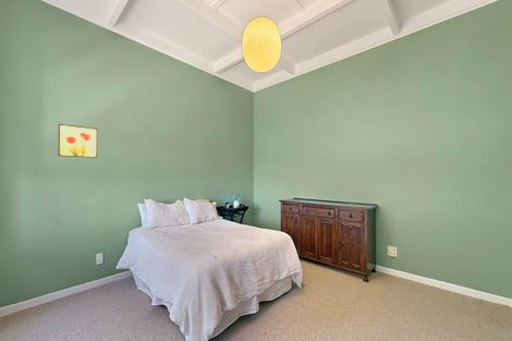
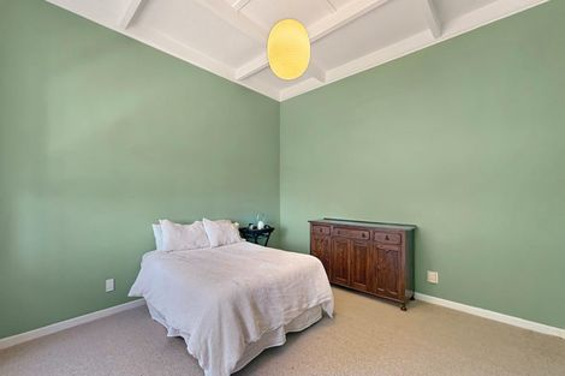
- wall art (78, 142)
